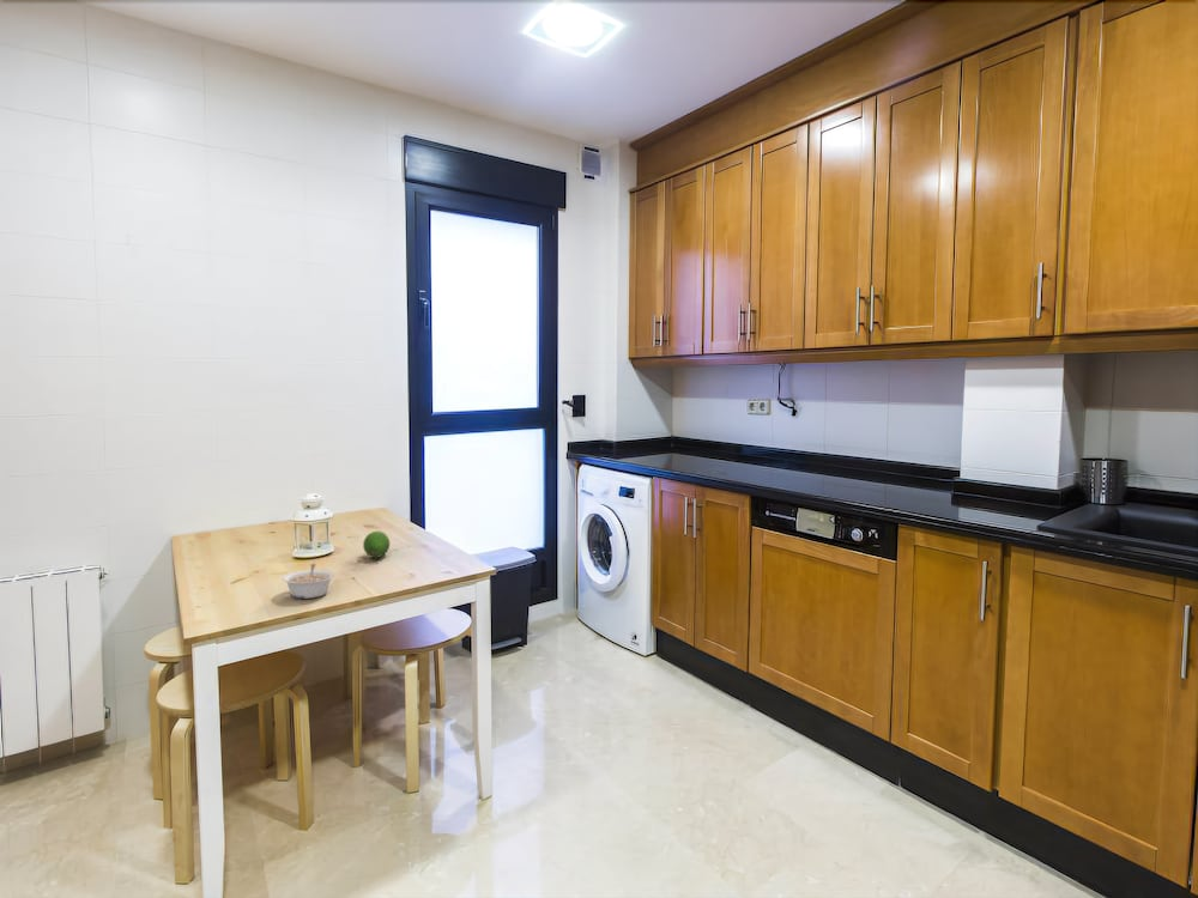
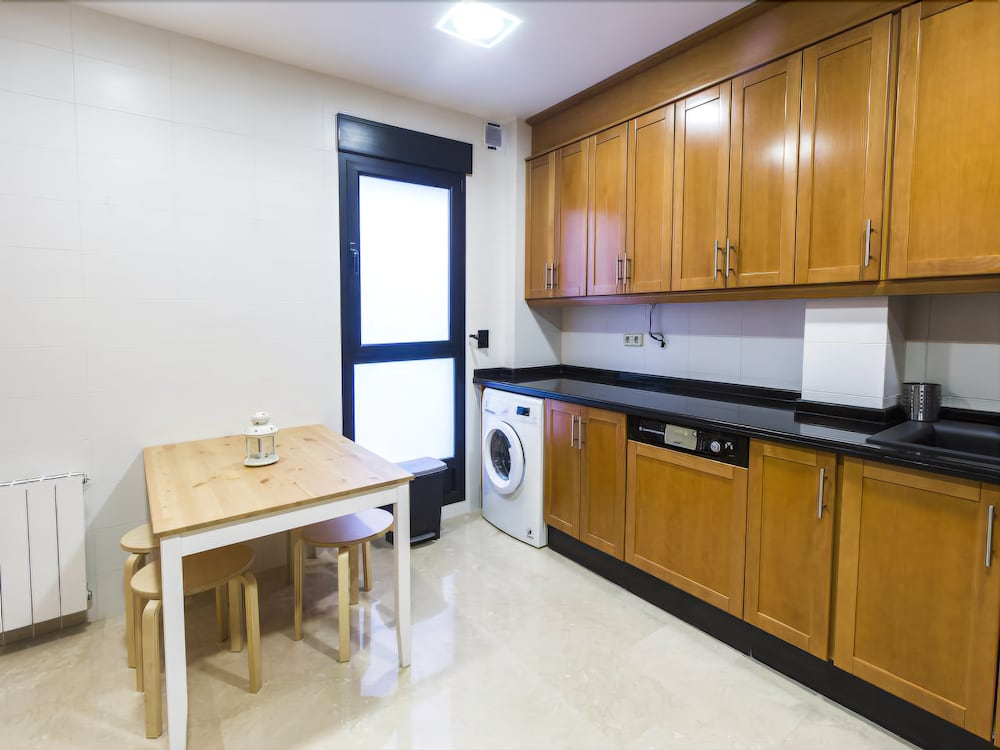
- fruit (377, 544)
- legume (308, 582)
